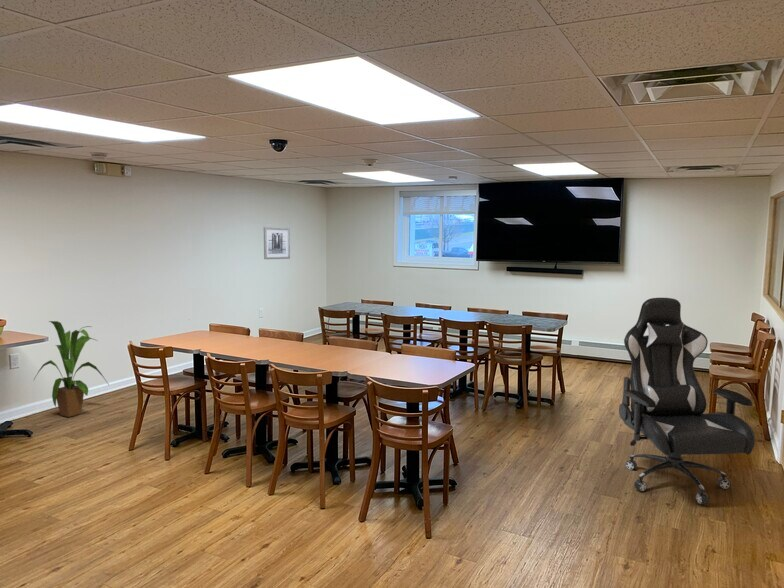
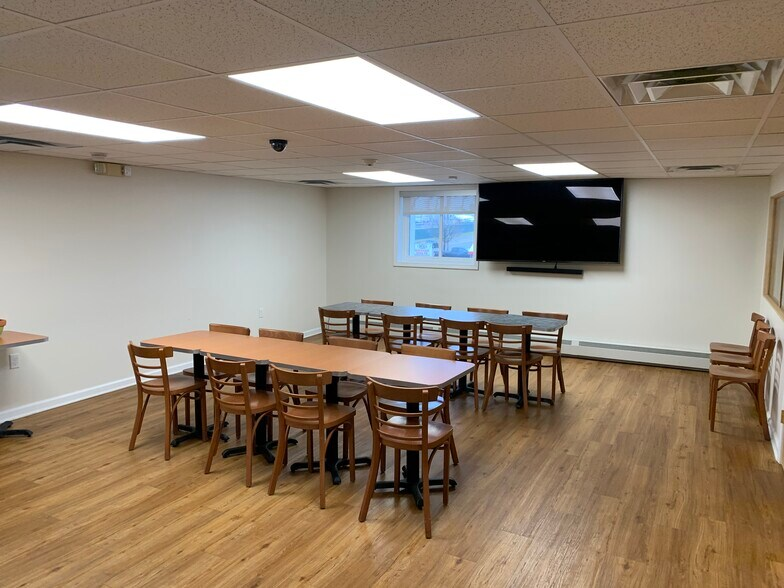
- wall art (277, 243)
- chair (680, 394)
- house plant (75, 364)
